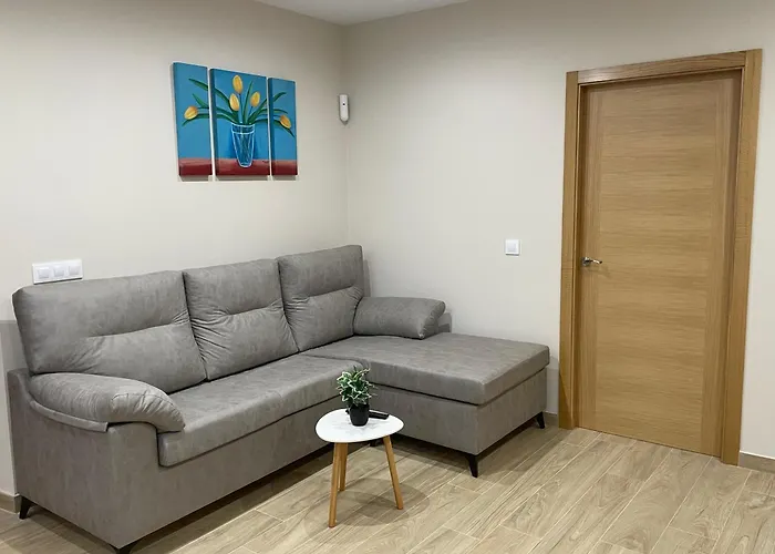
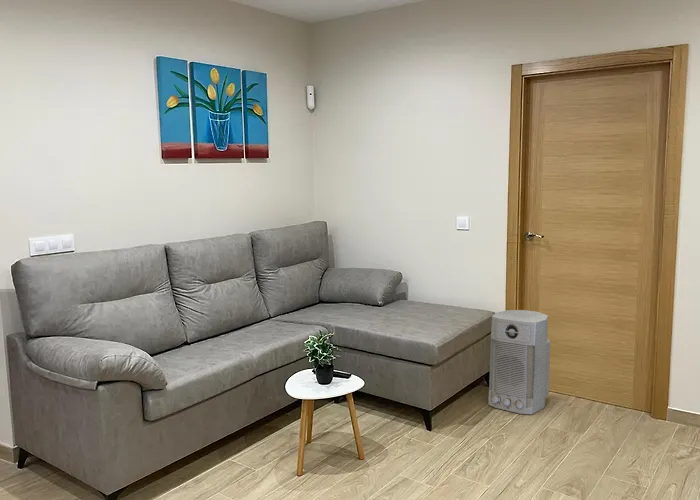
+ air purifier (520, 359)
